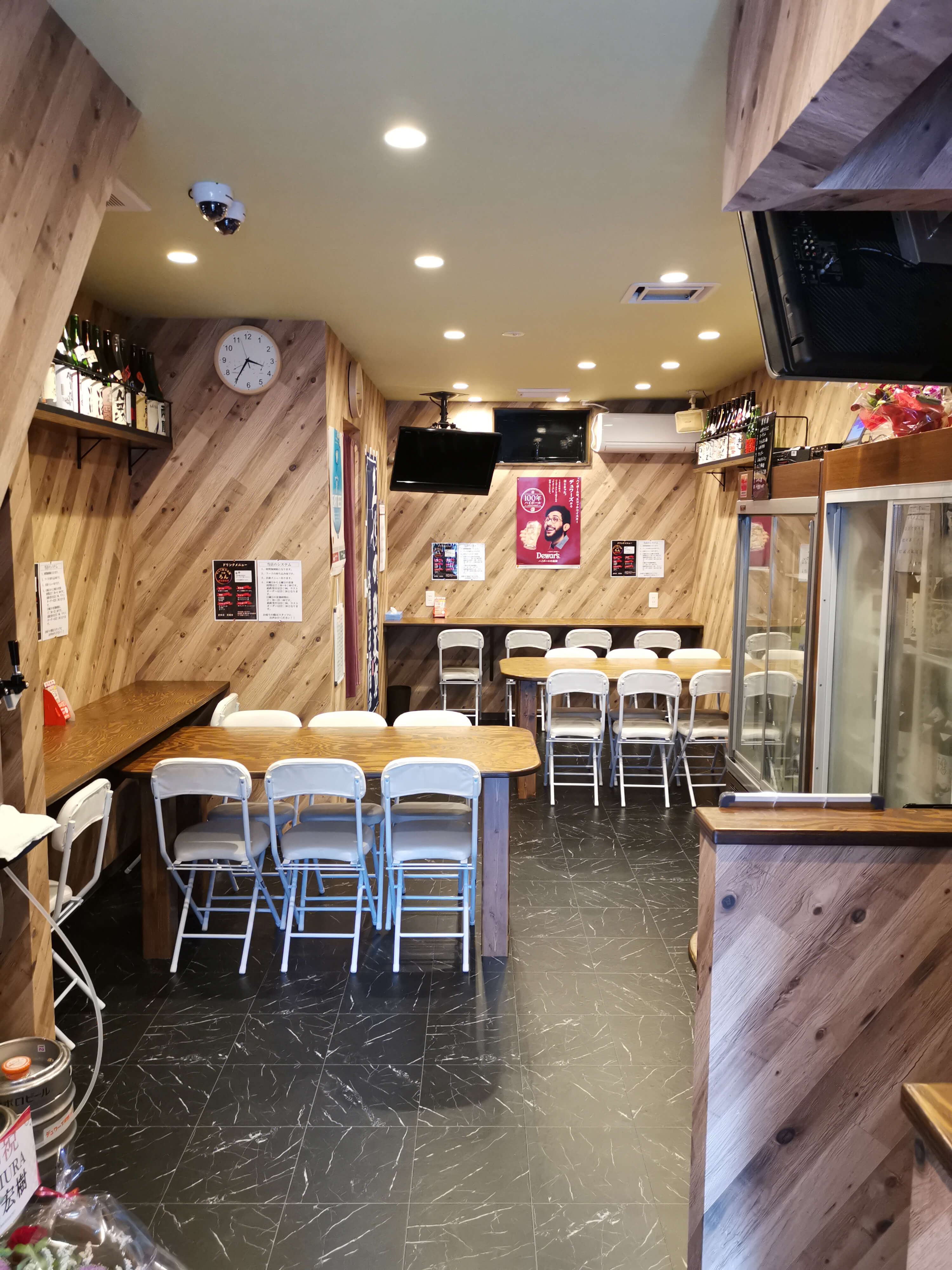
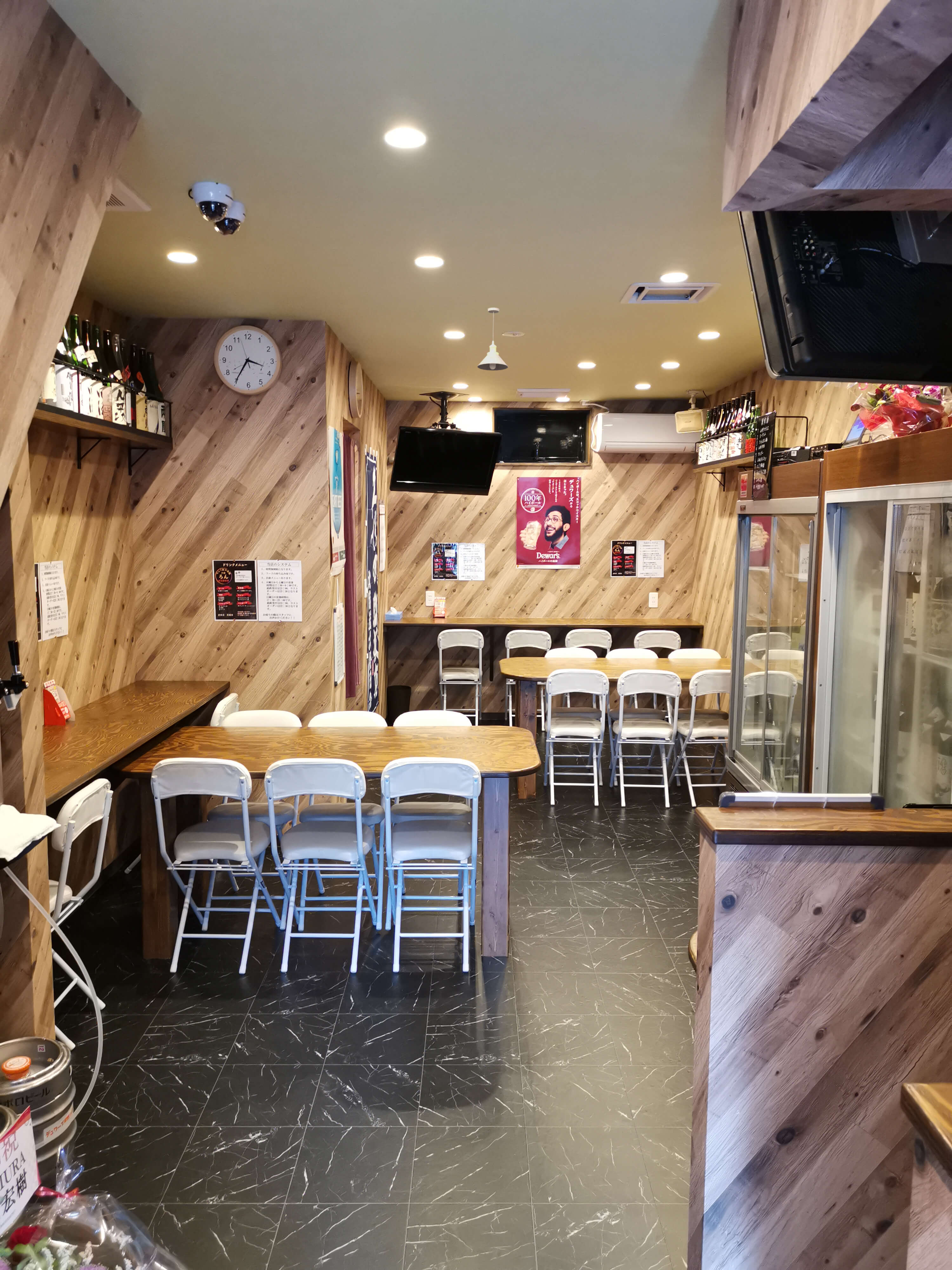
+ pendant light (493, 339)
